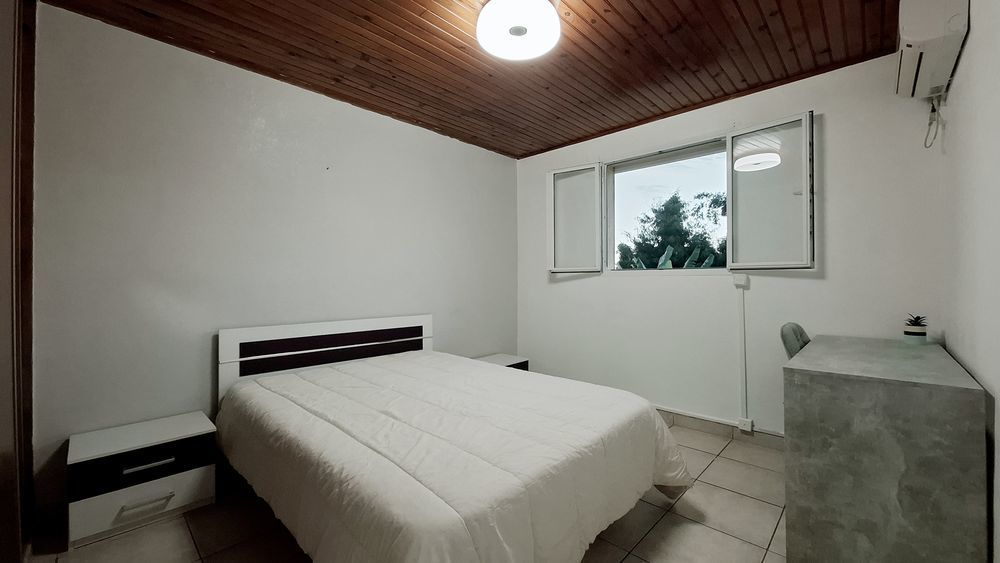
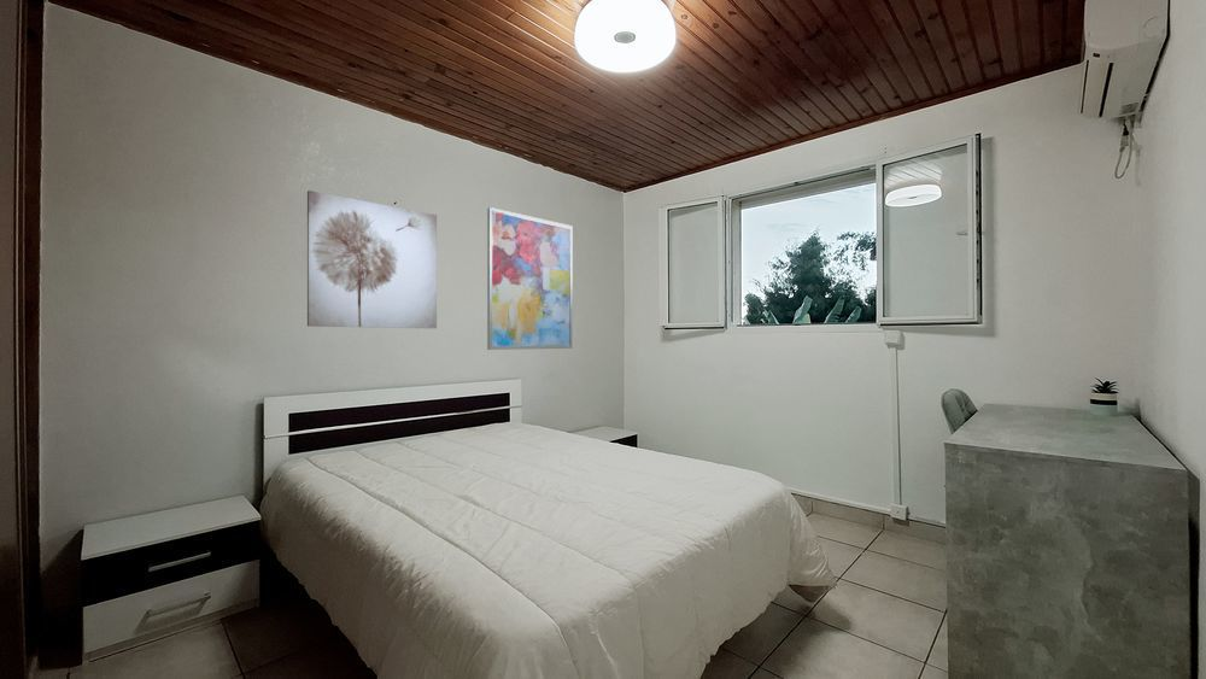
+ wall art (377, 265)
+ wall art (532, 282)
